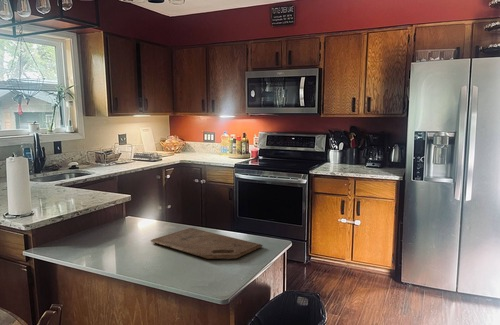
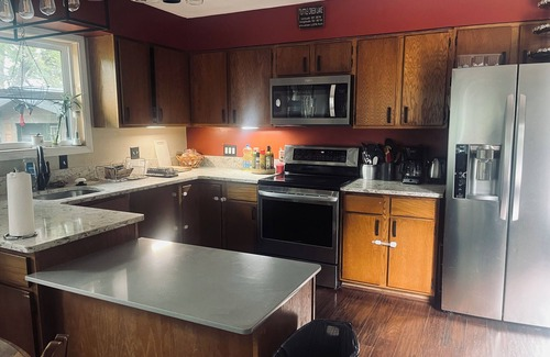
- cutting board (205, 243)
